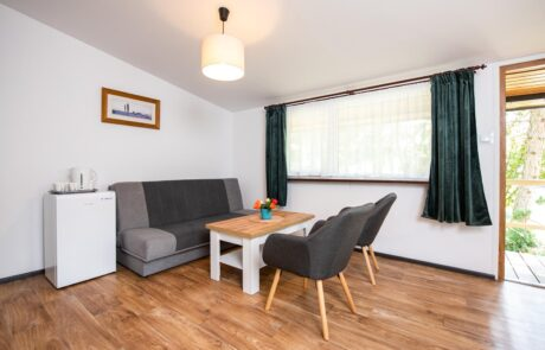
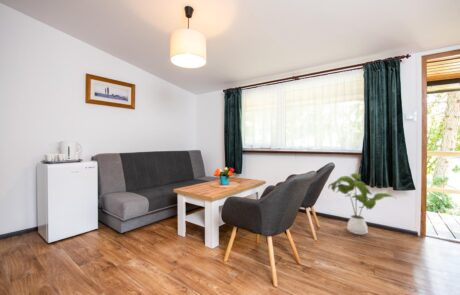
+ house plant (356, 204)
